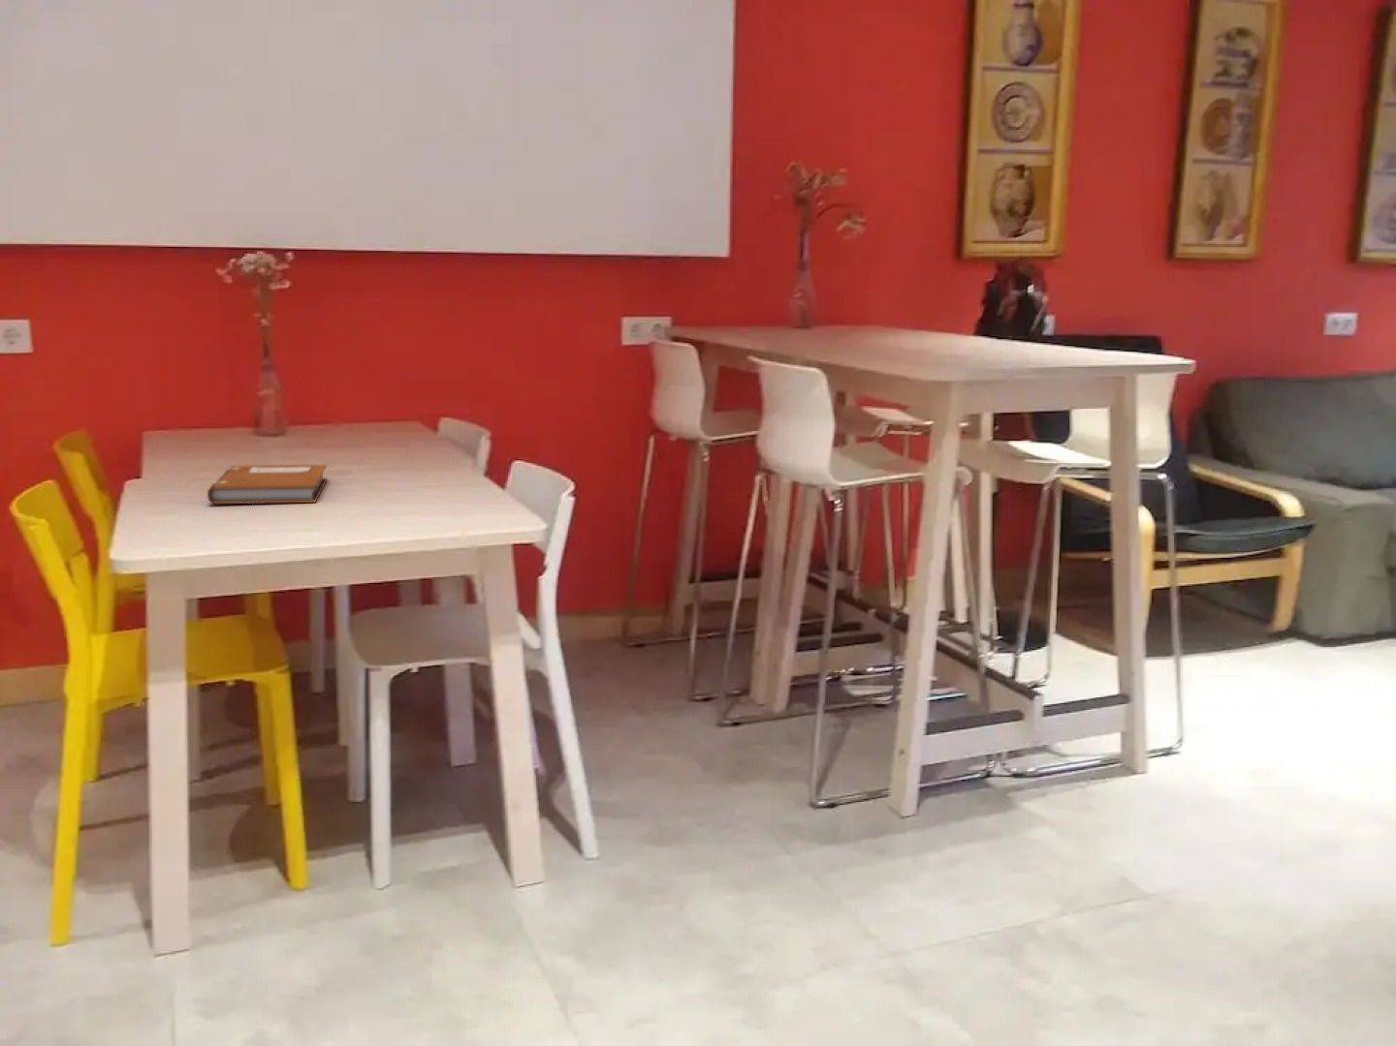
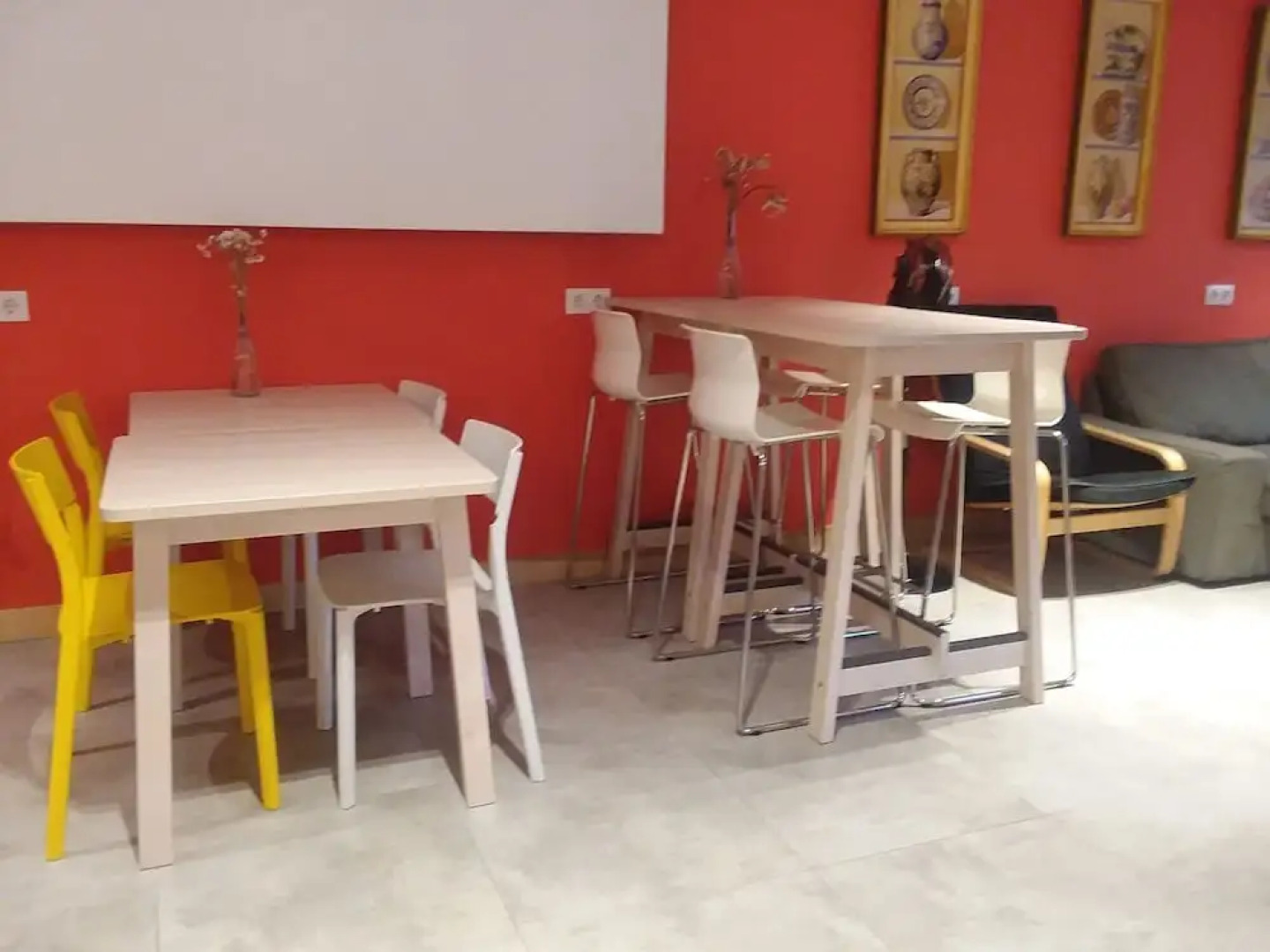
- notebook (269, 482)
